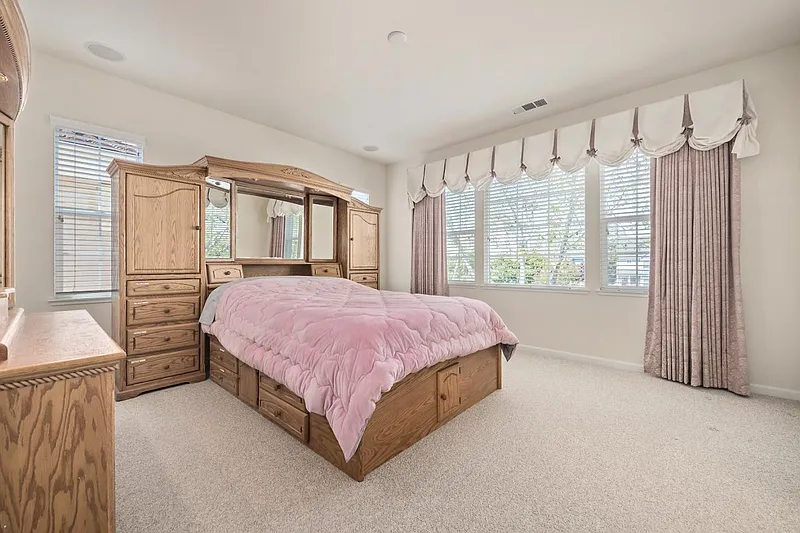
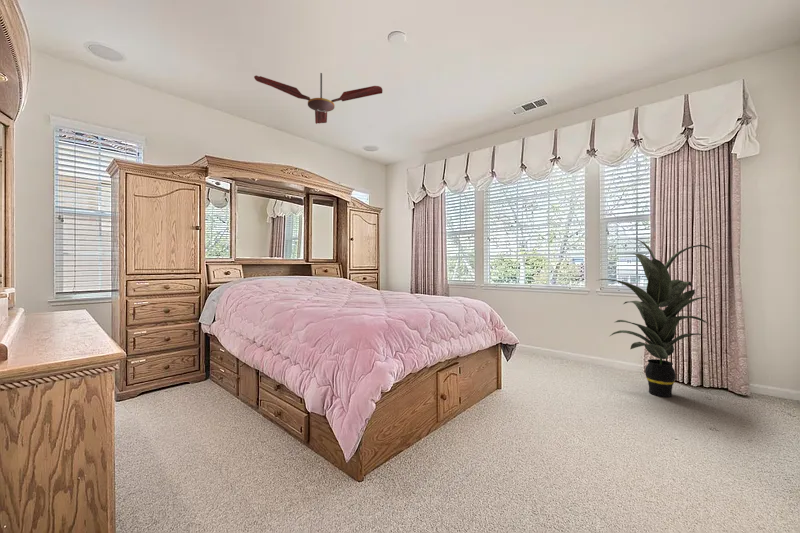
+ indoor plant (654, 314)
+ ceiling fan (320, 98)
